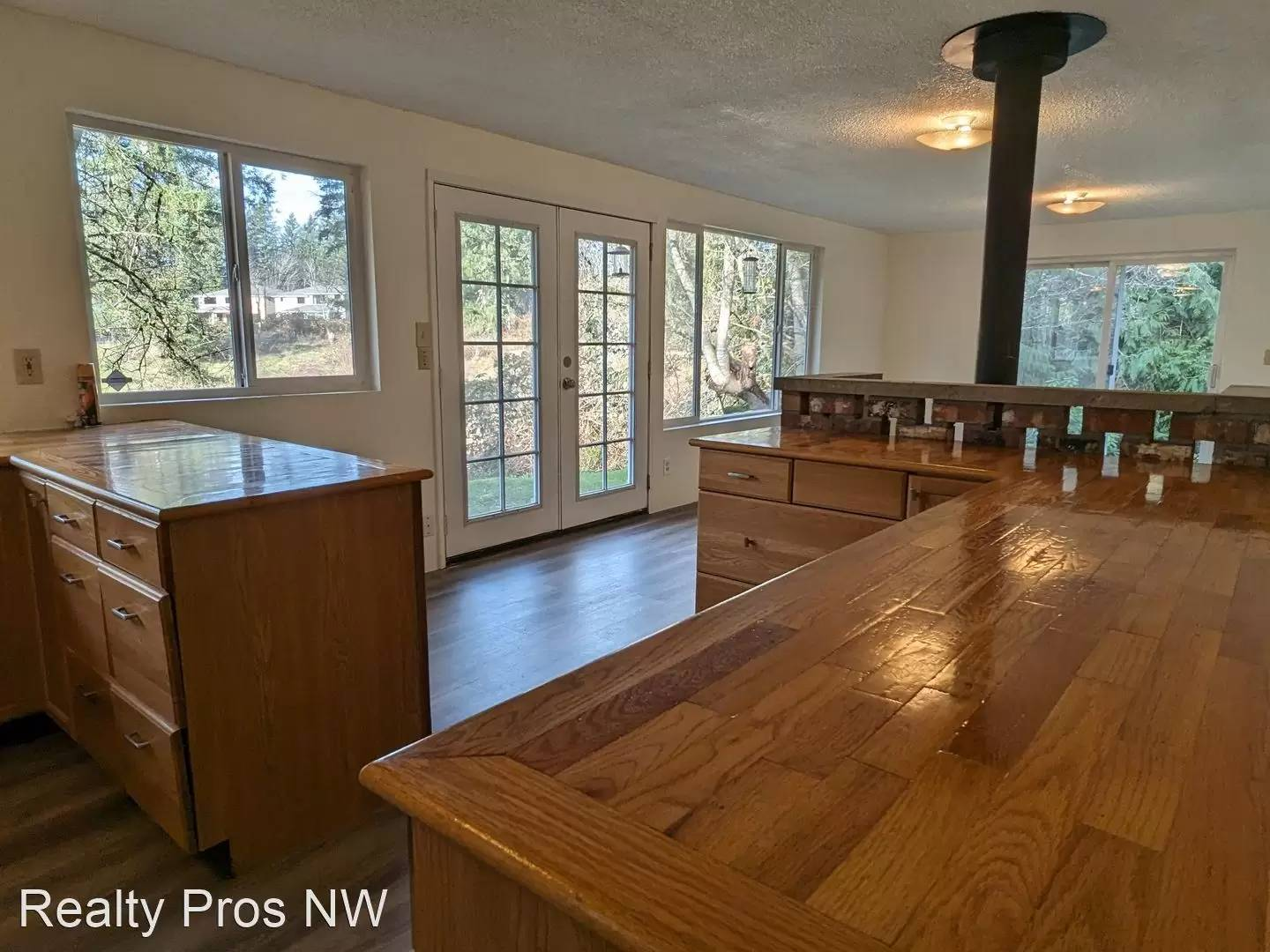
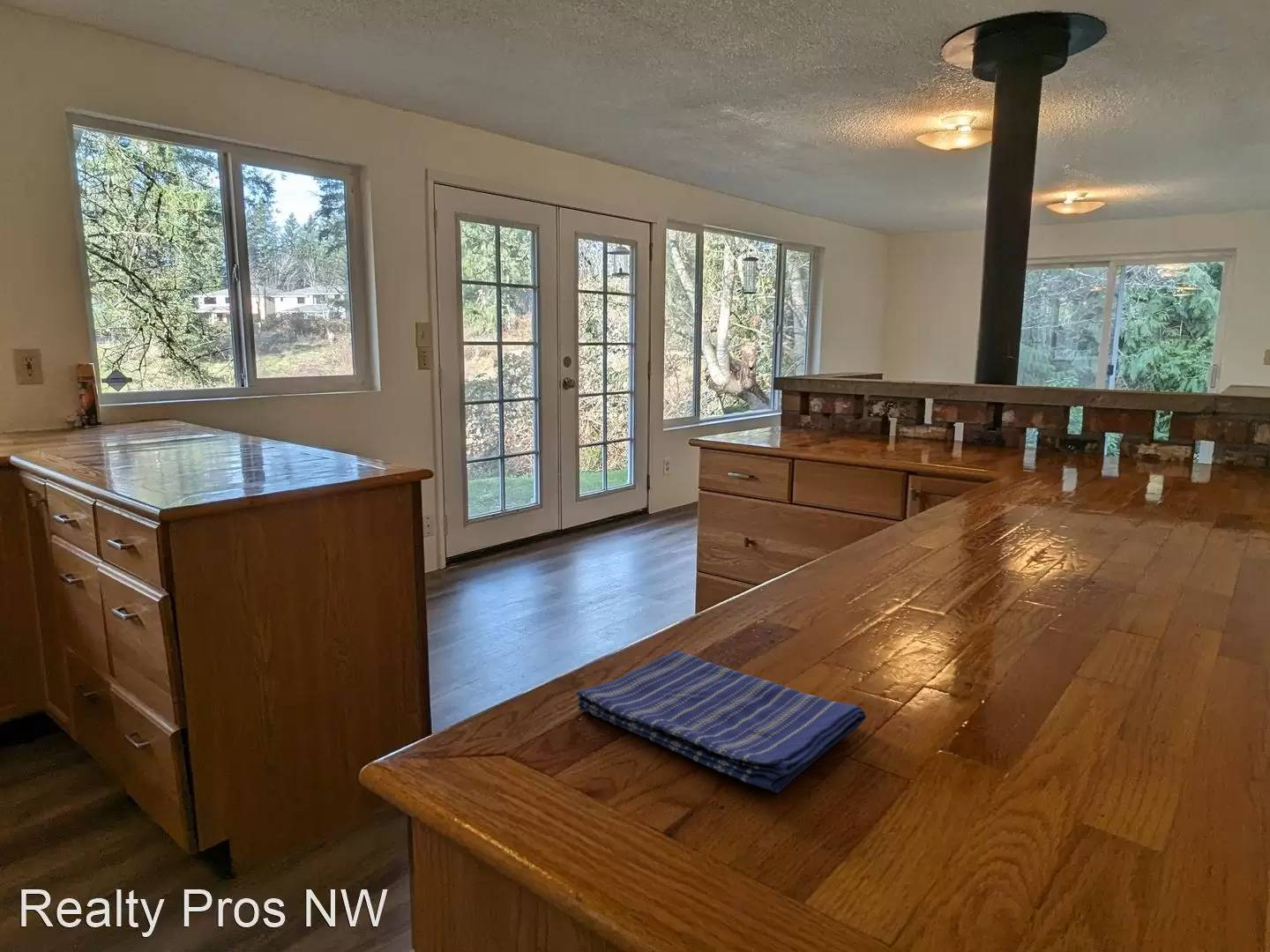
+ dish towel (719, 704)
